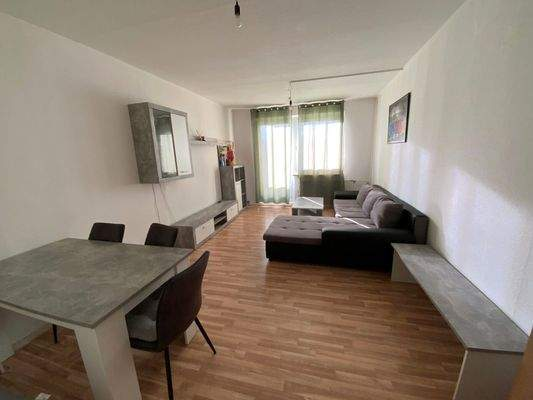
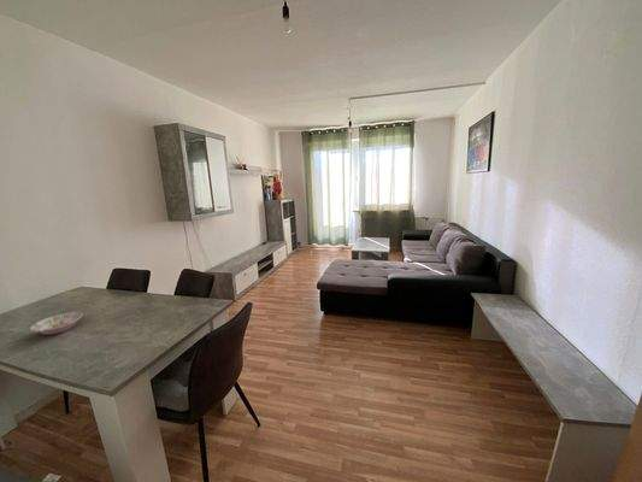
+ bowl (58, 324)
